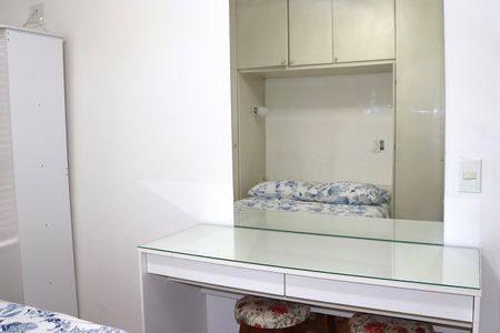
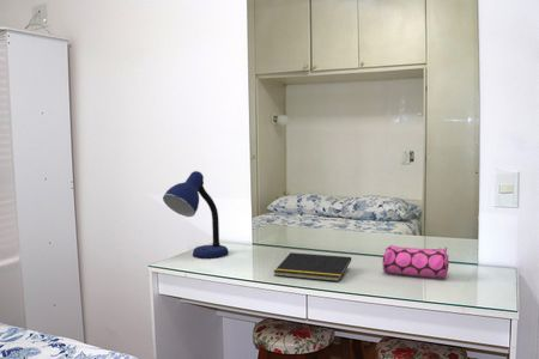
+ notepad (313, 266)
+ pencil case (414, 260)
+ desk lamp (194, 213)
